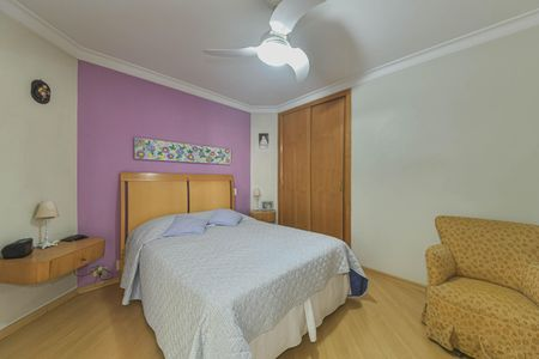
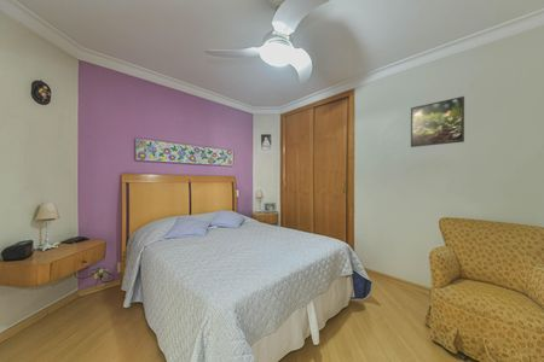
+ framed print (435, 123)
